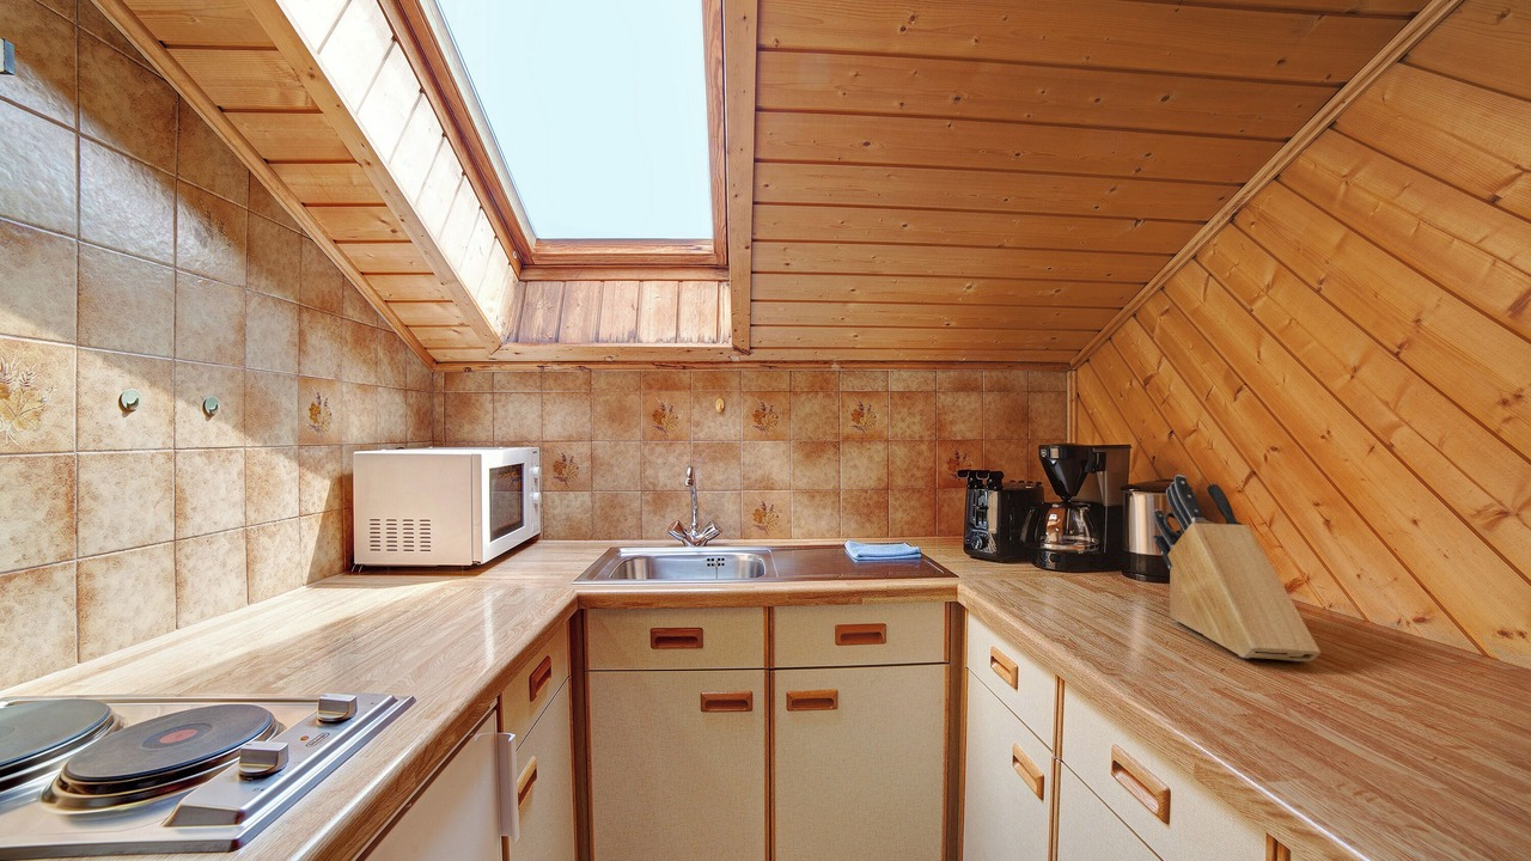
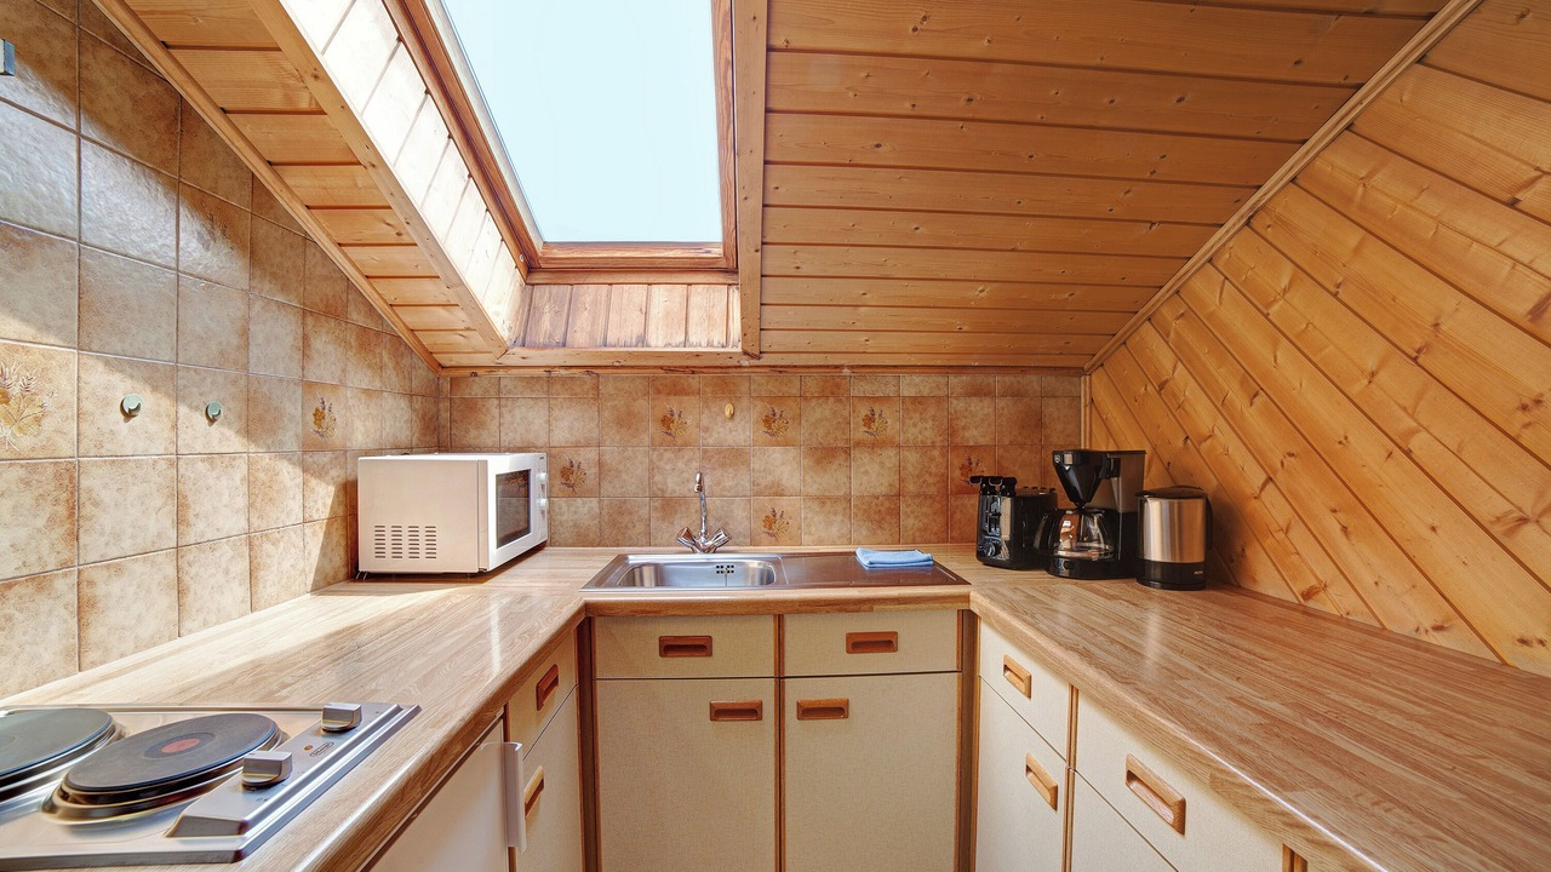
- knife block (1222, 556)
